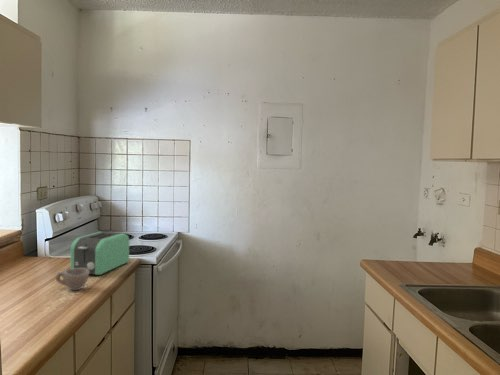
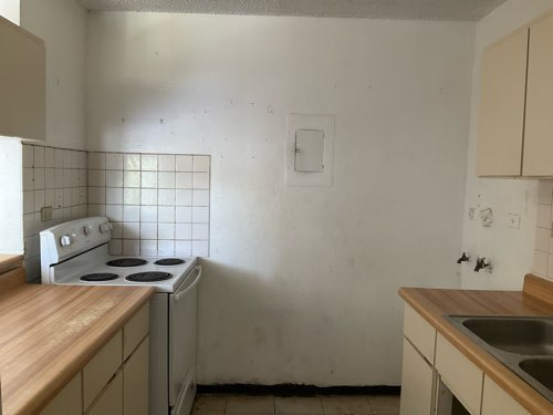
- cup (72, 280)
- toaster (101, 251)
